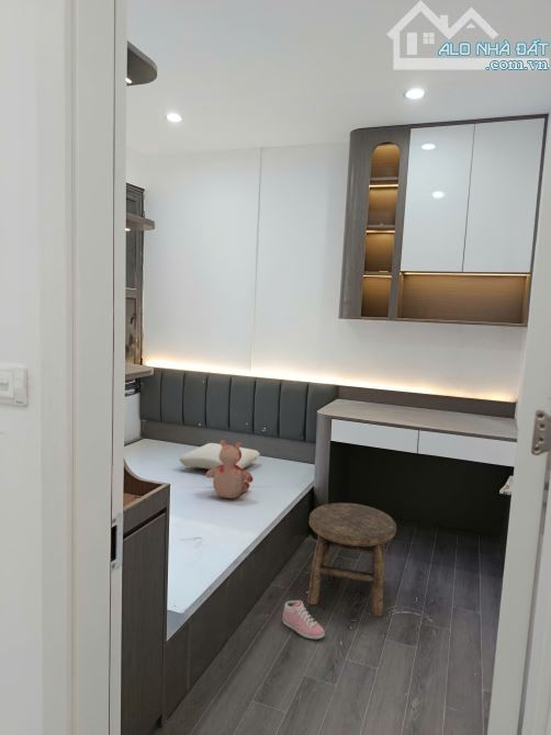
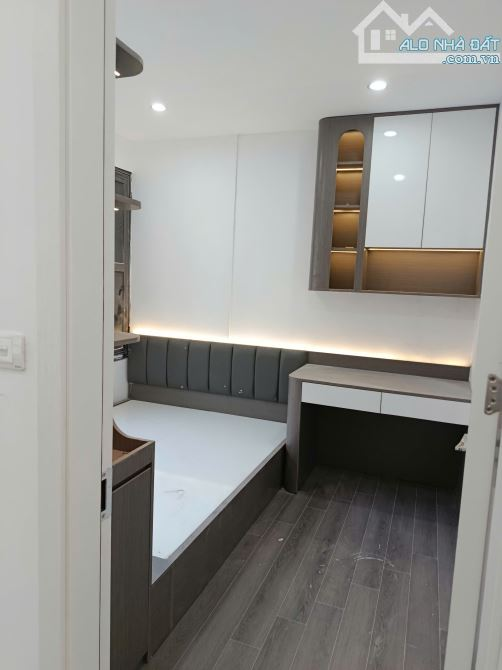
- pillow (218, 457)
- stool (349, 550)
- sneaker (303, 618)
- teddy bear (232, 466)
